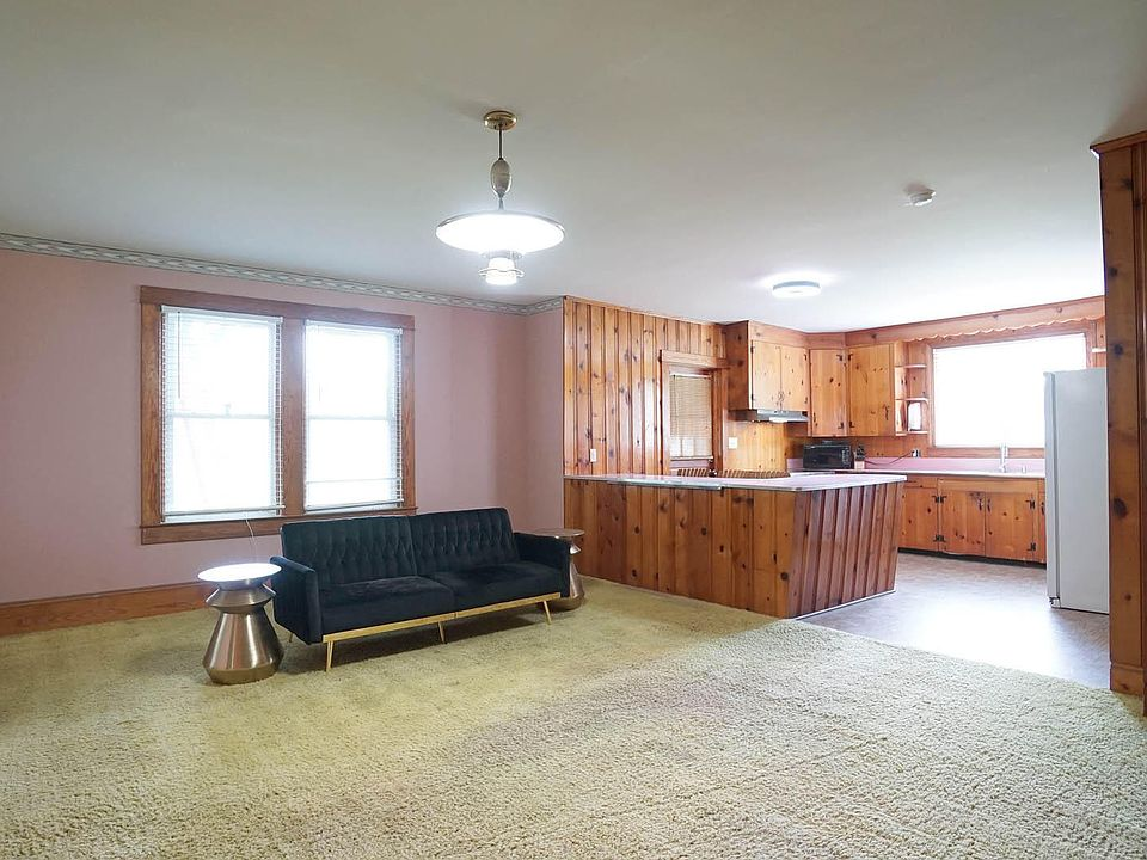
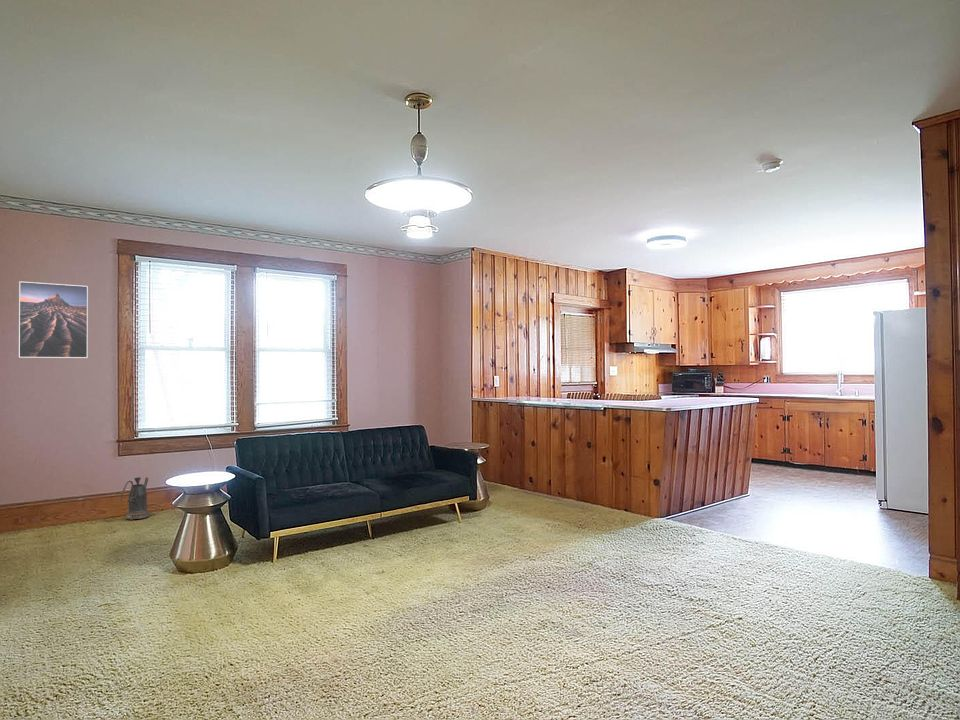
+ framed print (54, 320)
+ watering can (134, 498)
